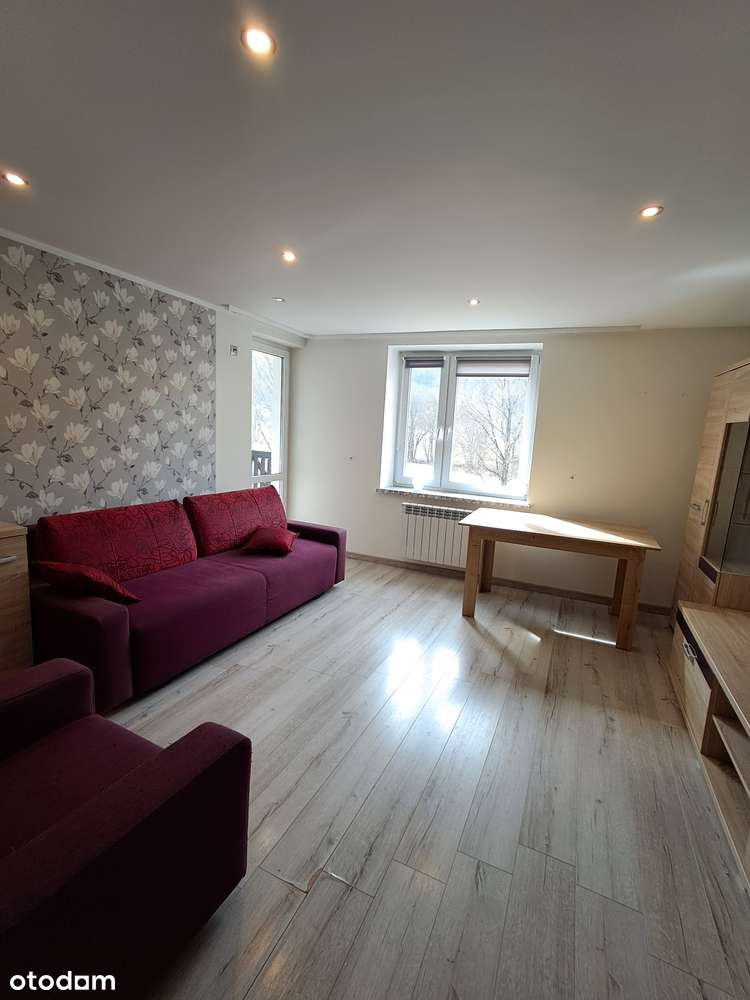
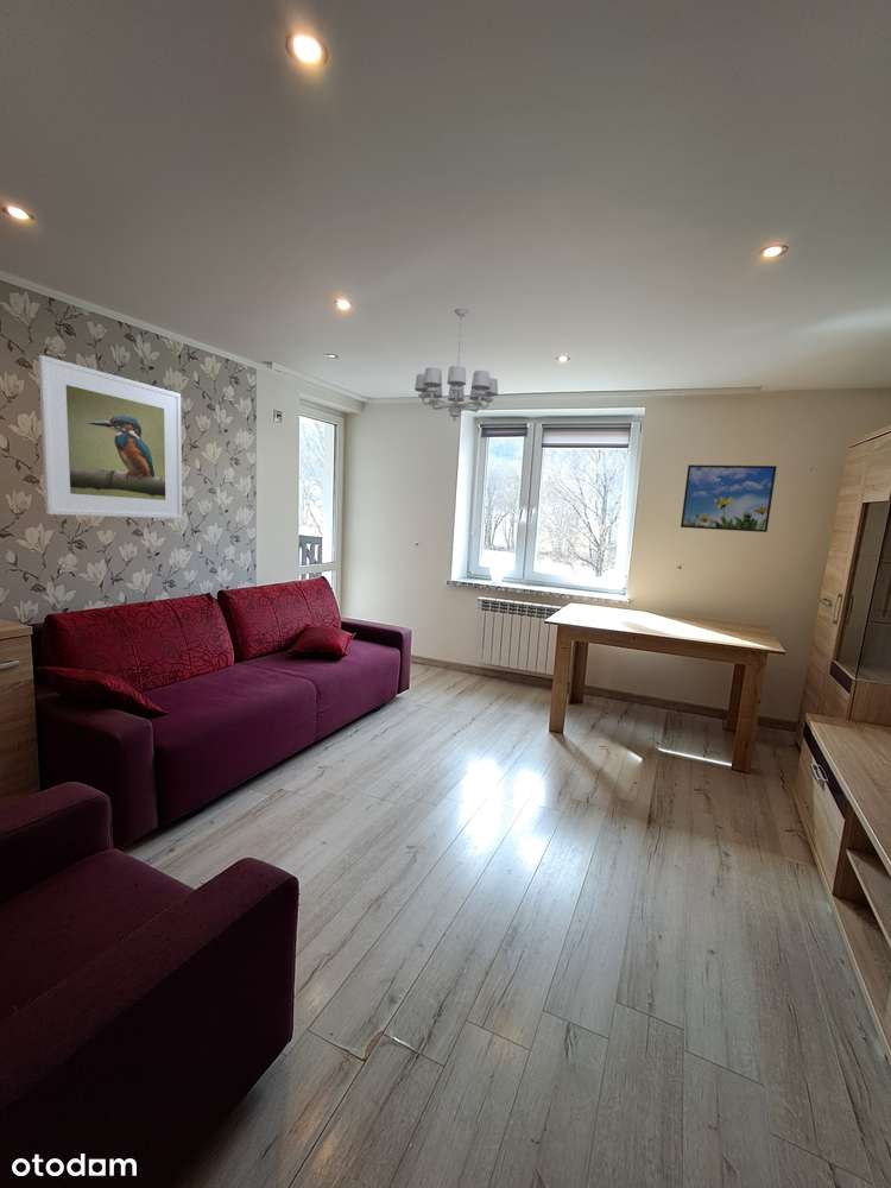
+ chandelier (457, 366)
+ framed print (120, 448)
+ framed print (726, 498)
